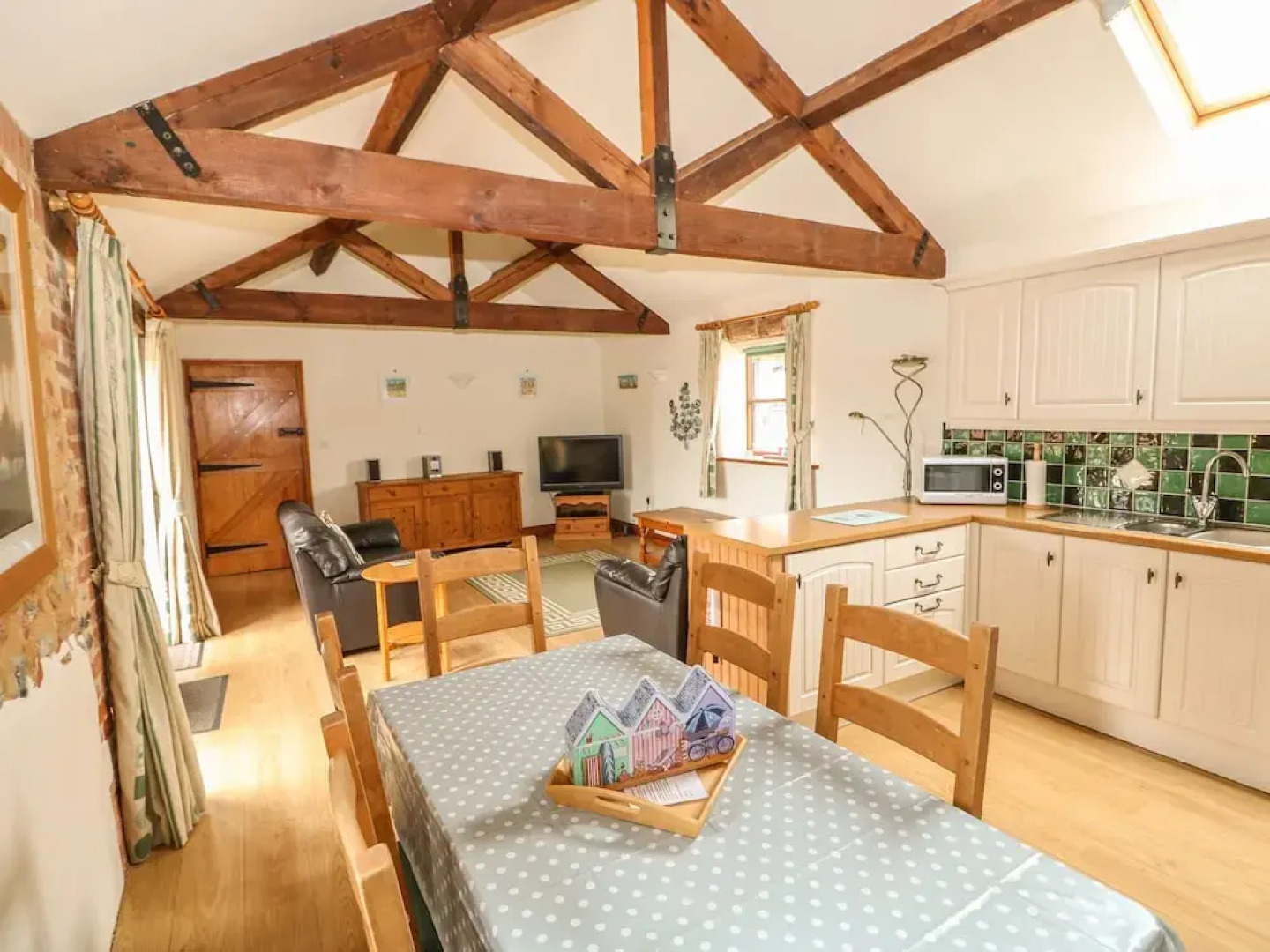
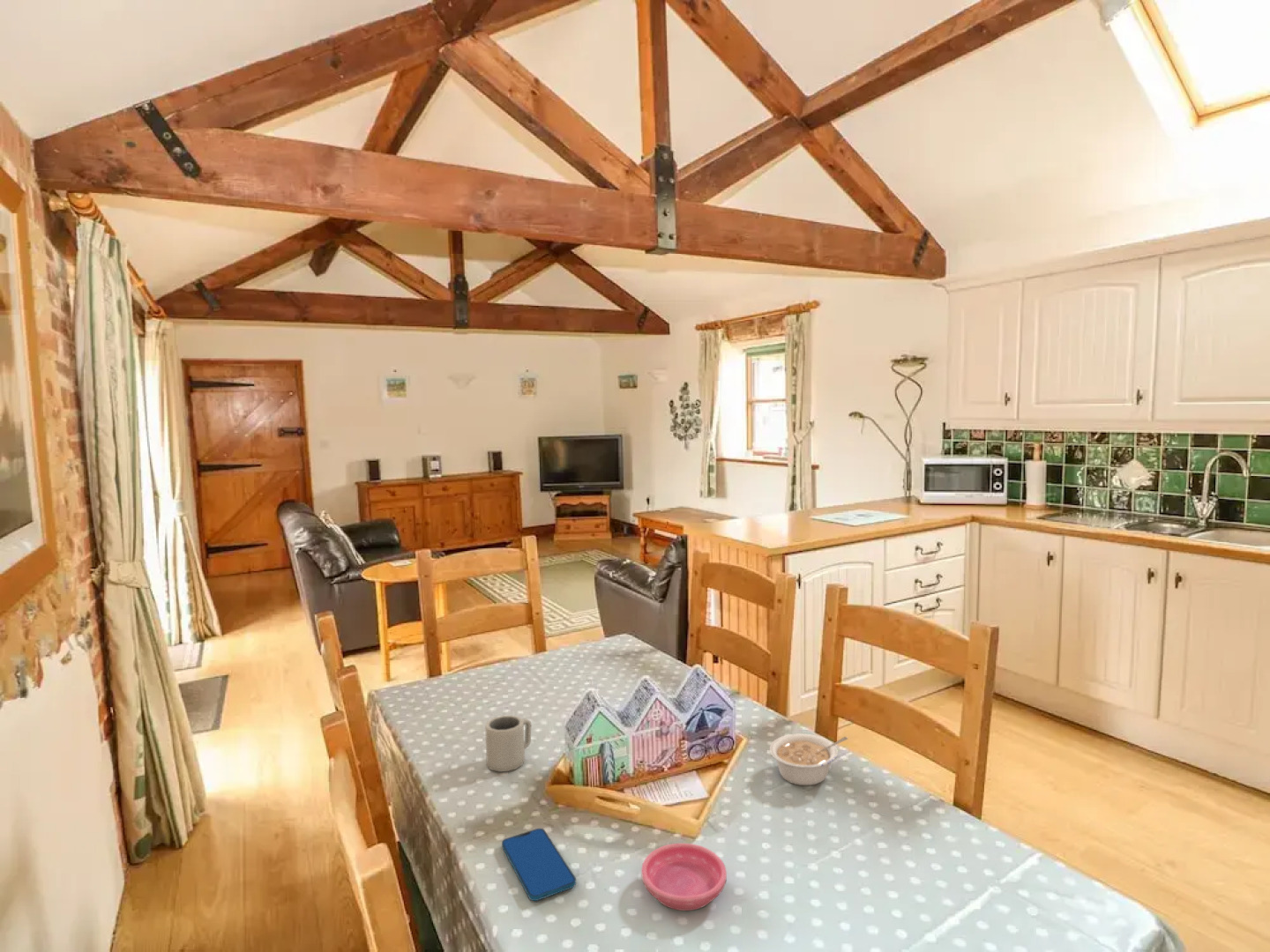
+ saucer (684, 878)
+ legume (804, 757)
+ smartphone (537, 861)
+ cup (510, 740)
